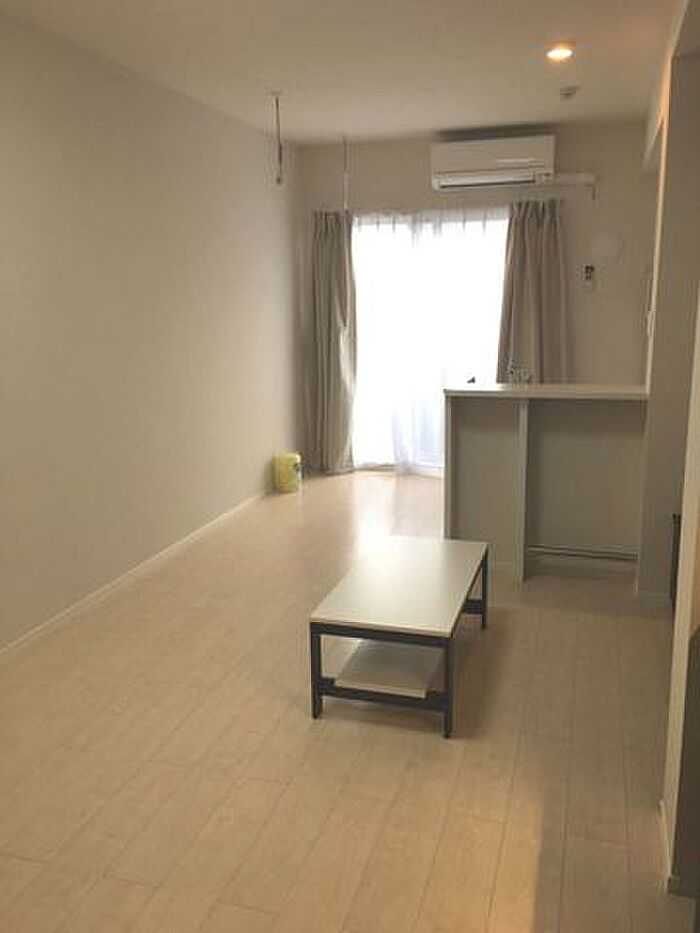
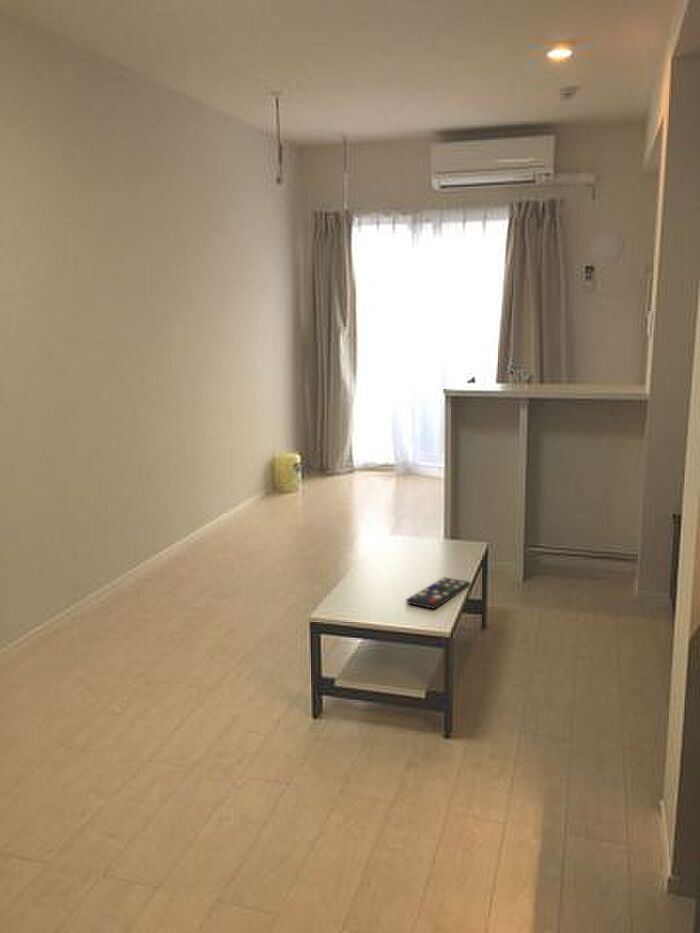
+ remote control (439, 591)
